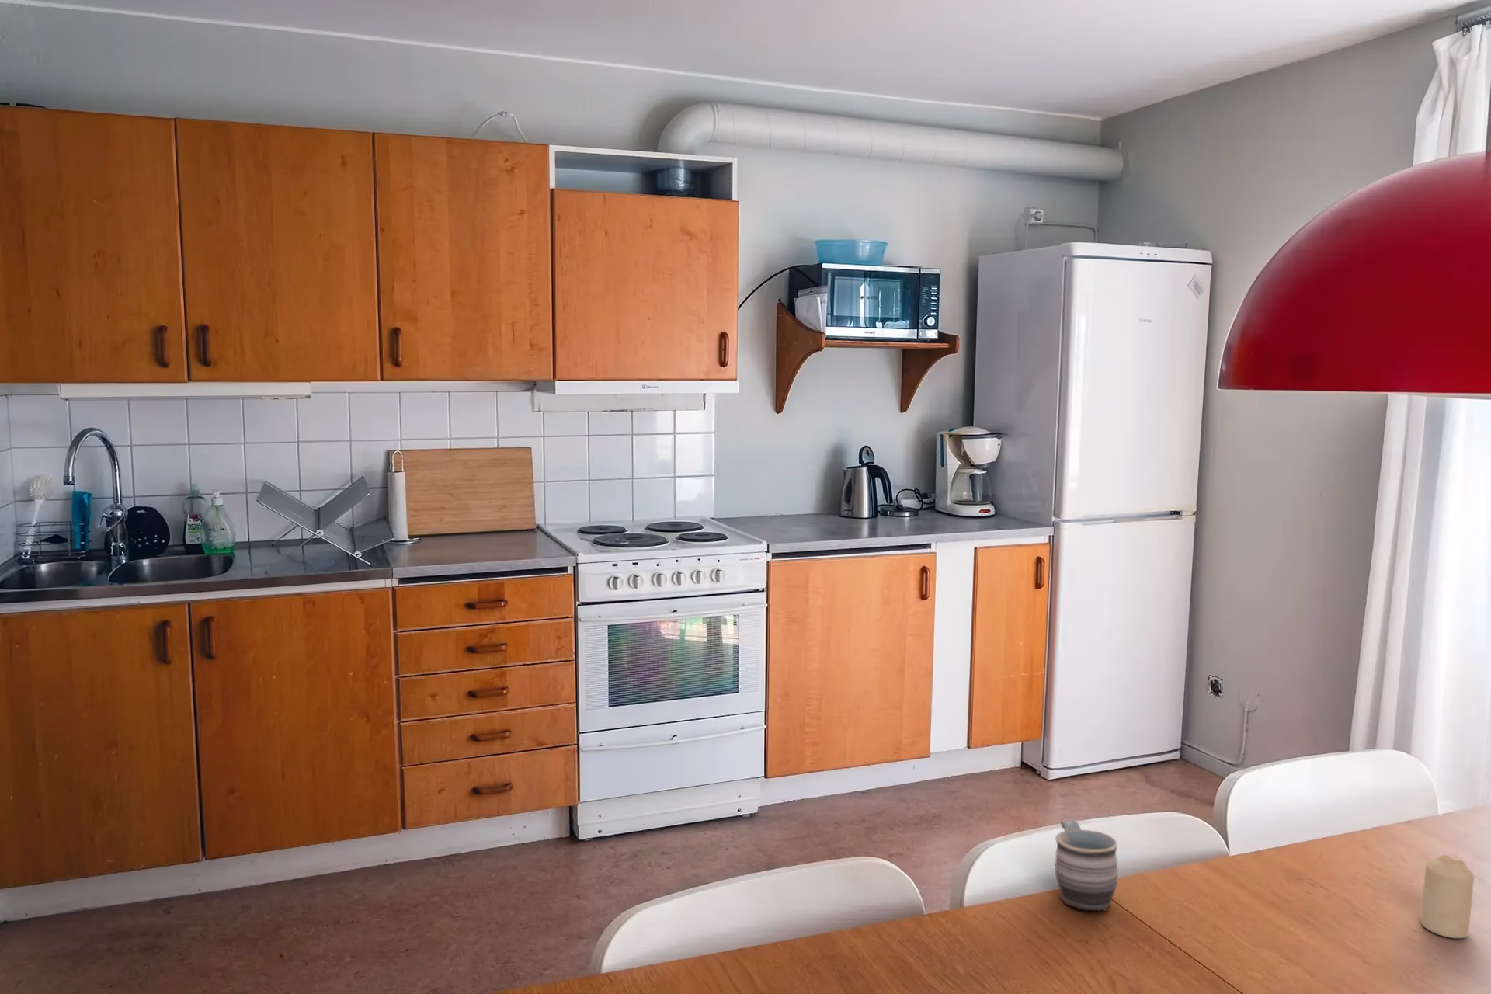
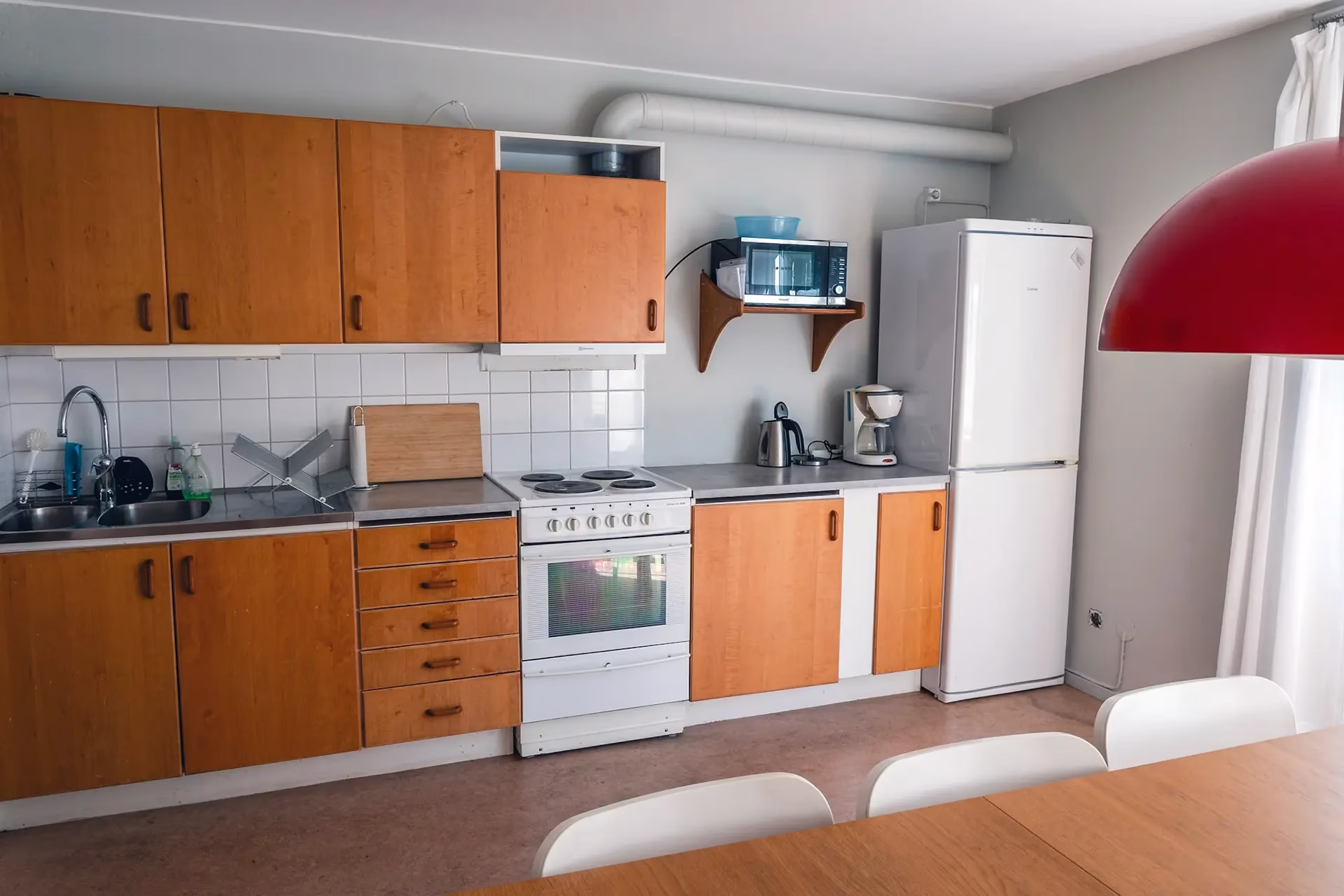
- mug (1078, 863)
- candle (1447, 894)
